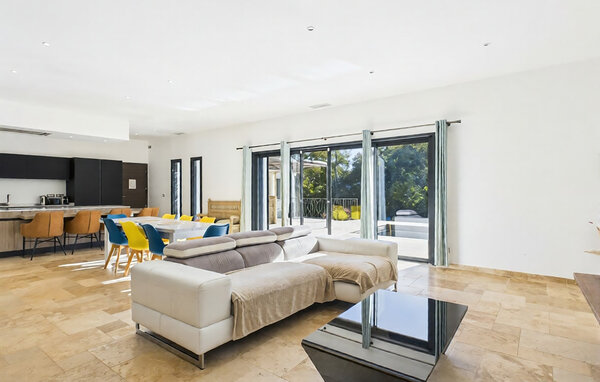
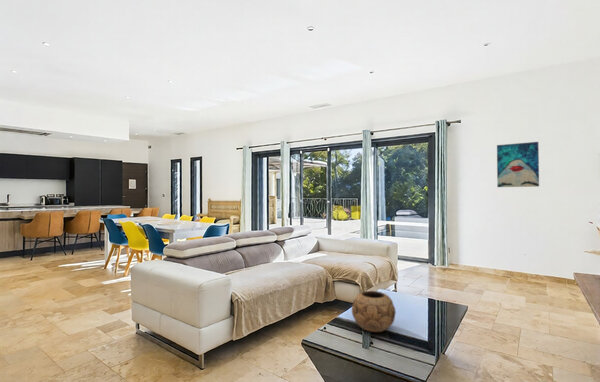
+ wall art (517, 165)
+ decorative bowl (373, 311)
